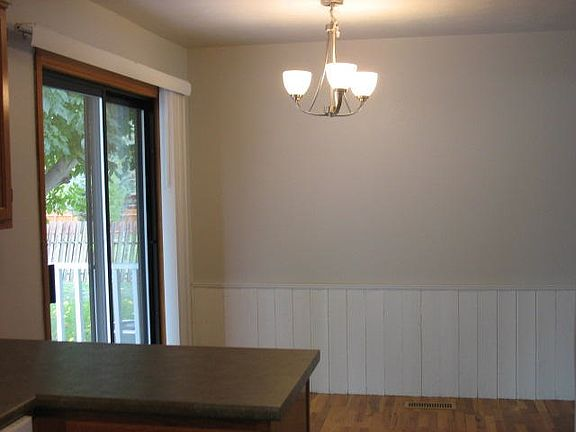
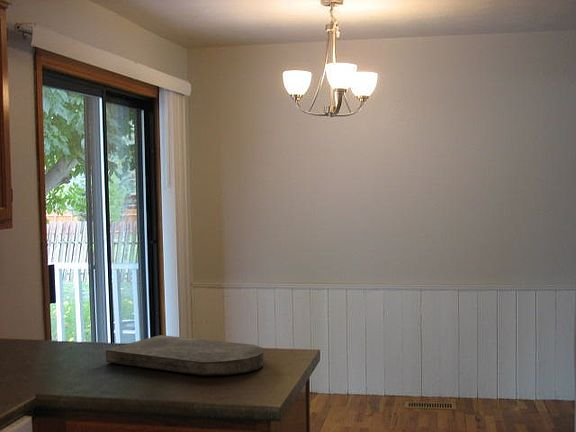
+ cutting board (193, 354)
